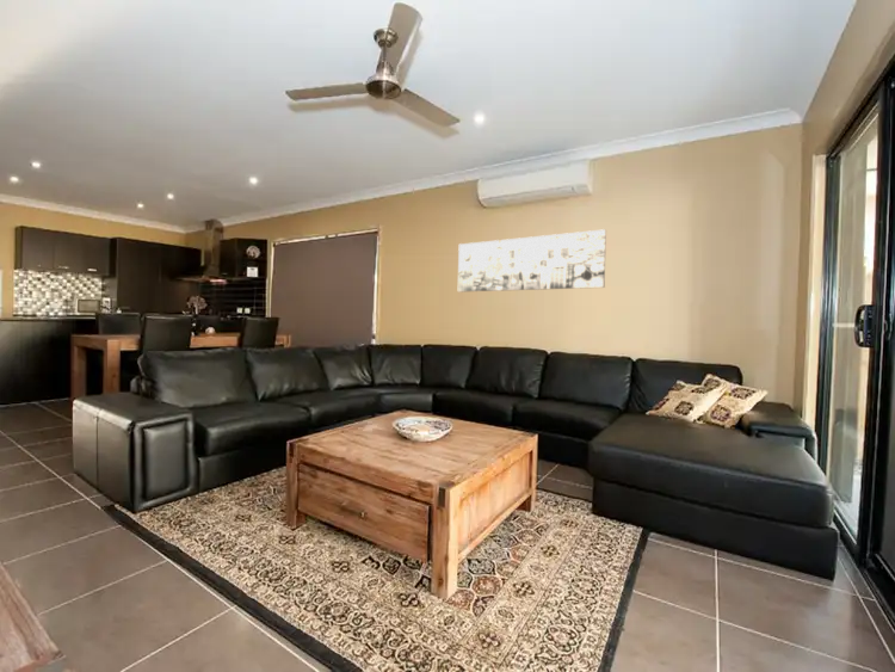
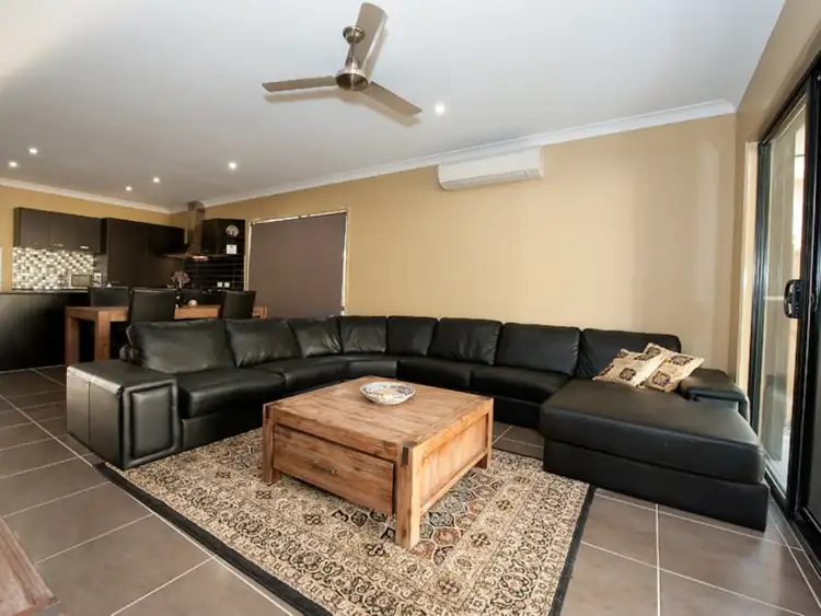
- wall art (524, 264)
